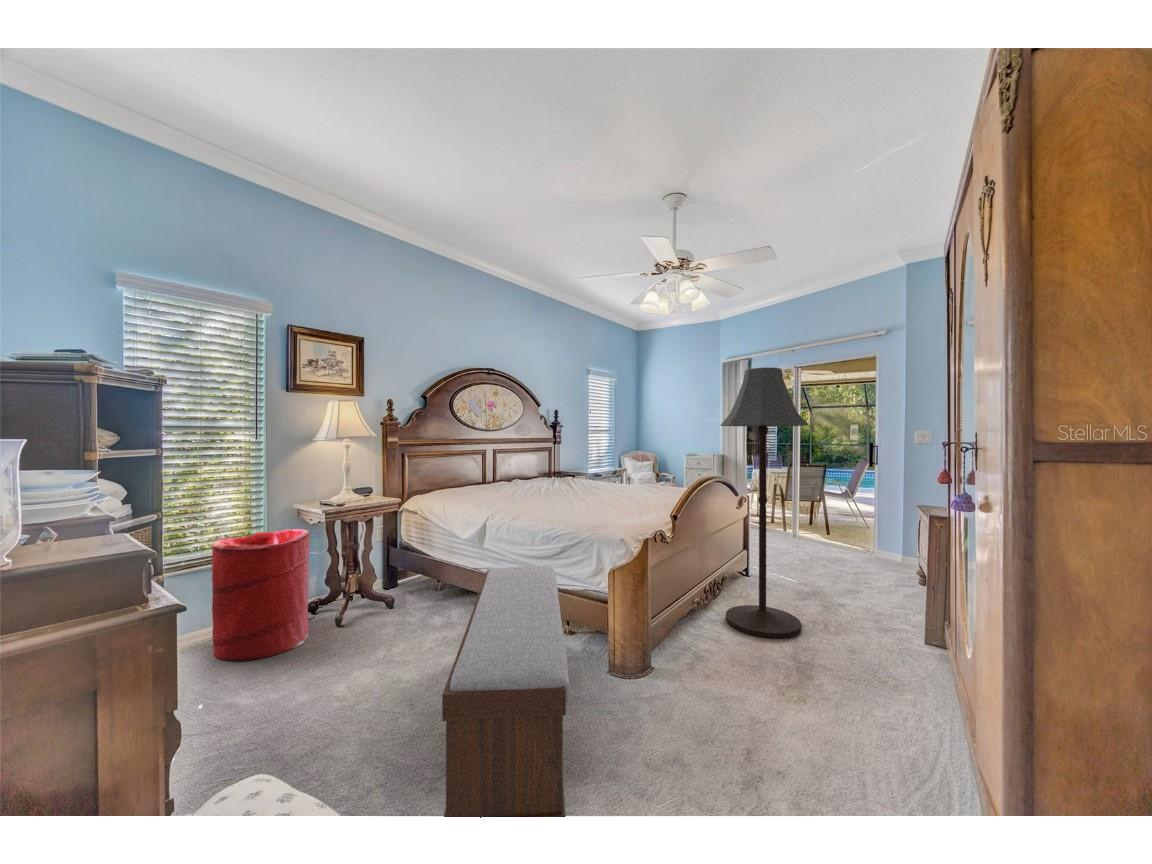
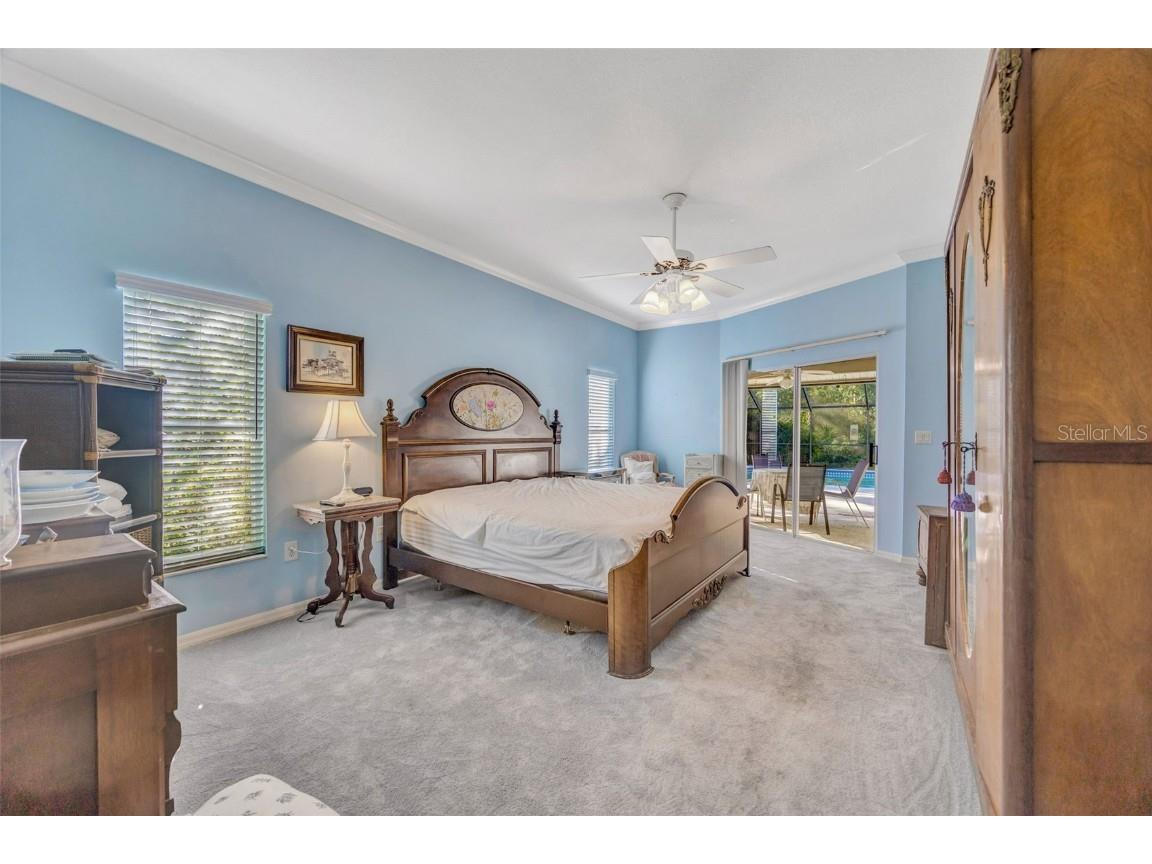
- bench (516, 659)
- floor lamp (762, 496)
- laundry hamper (262, 587)
